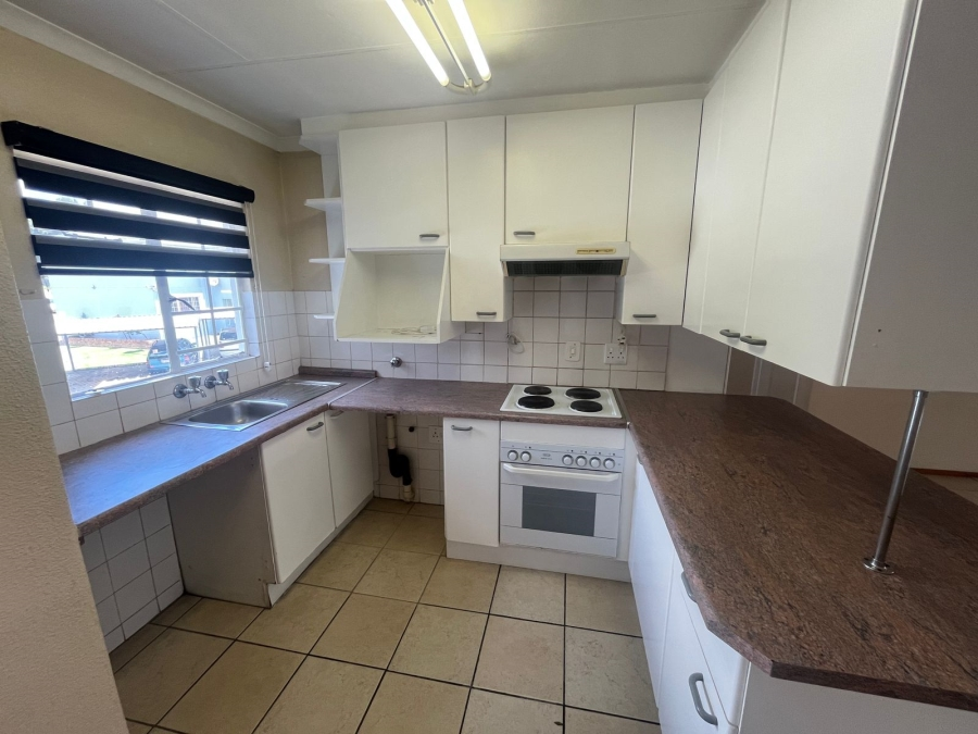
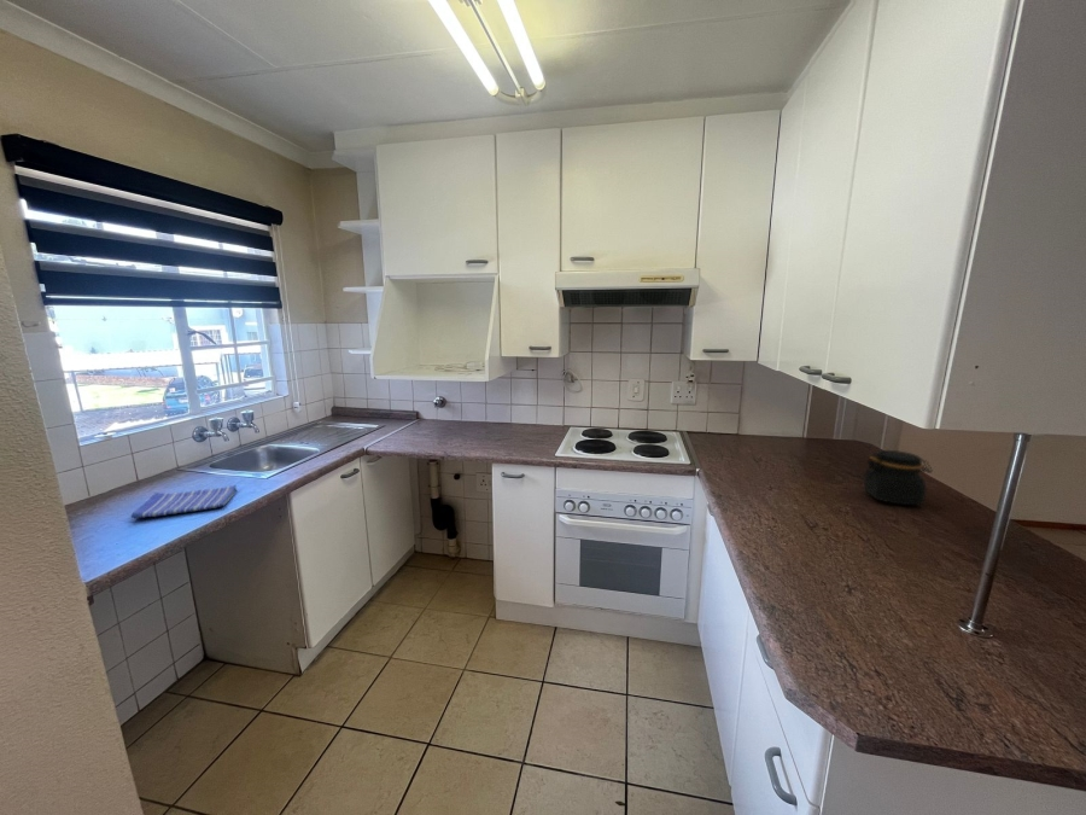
+ jar (895, 477)
+ dish towel (187, 500)
